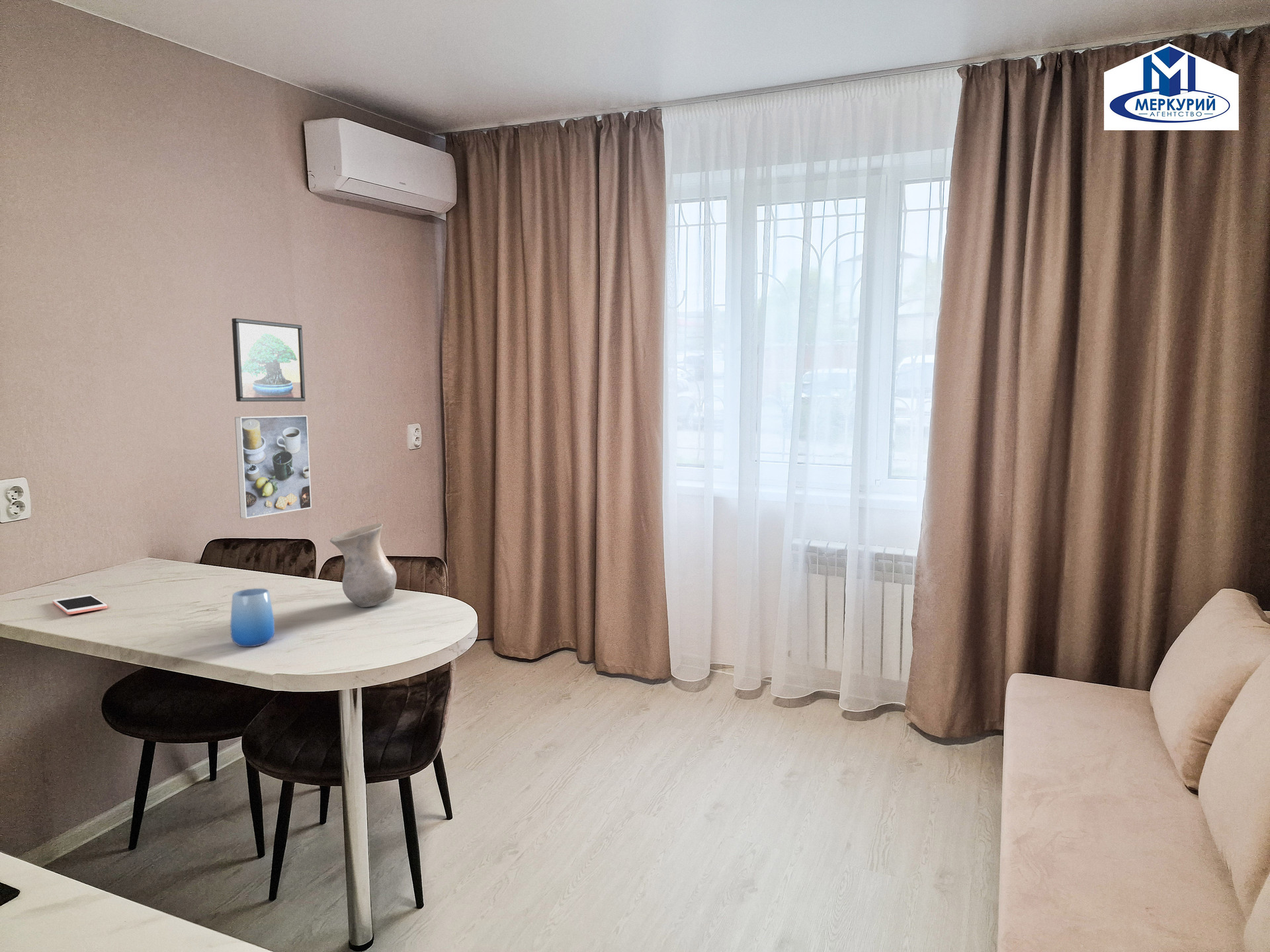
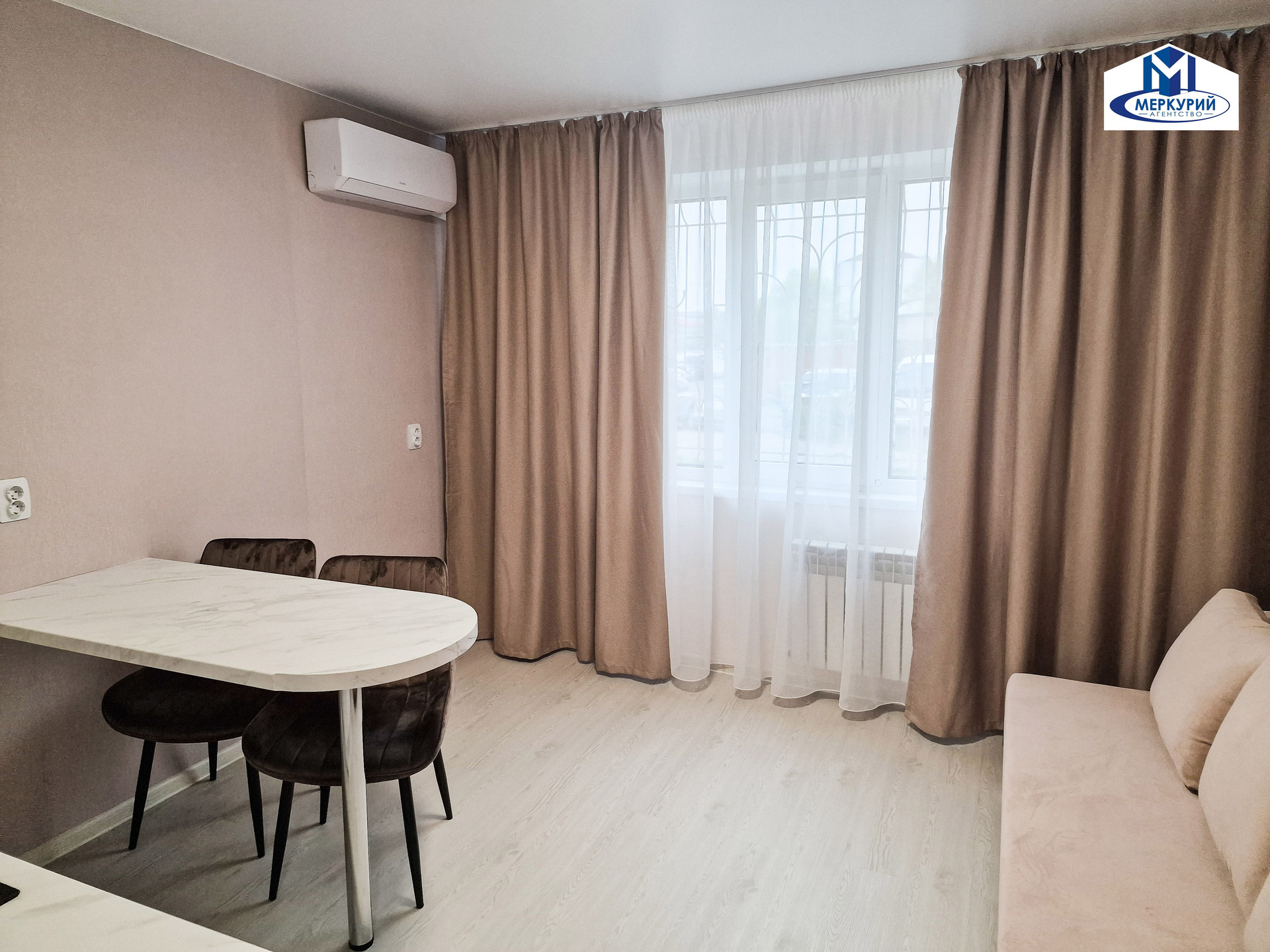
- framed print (275, 465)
- vase (364, 565)
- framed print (270, 362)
- cell phone (79, 604)
- cup (252, 617)
